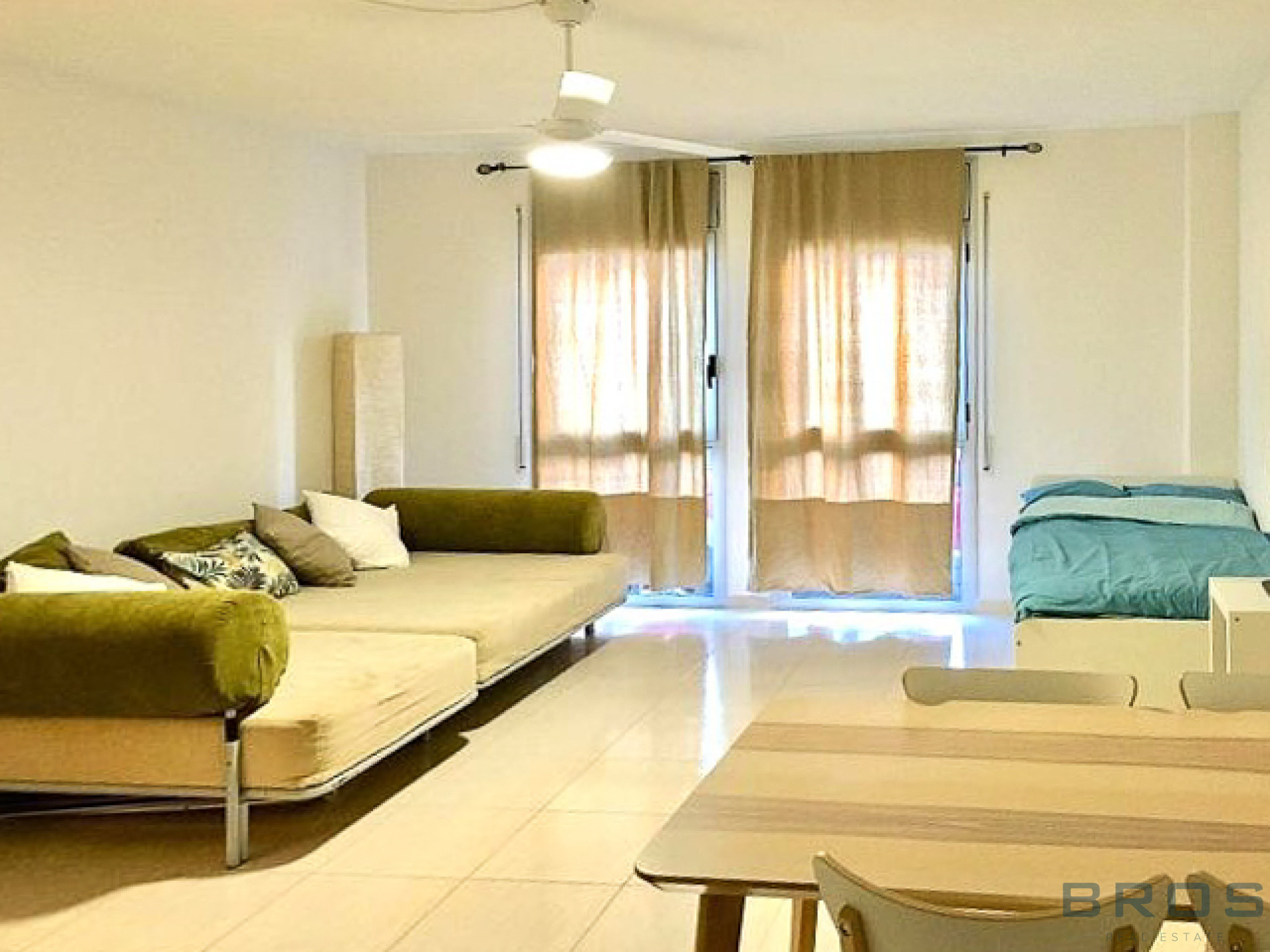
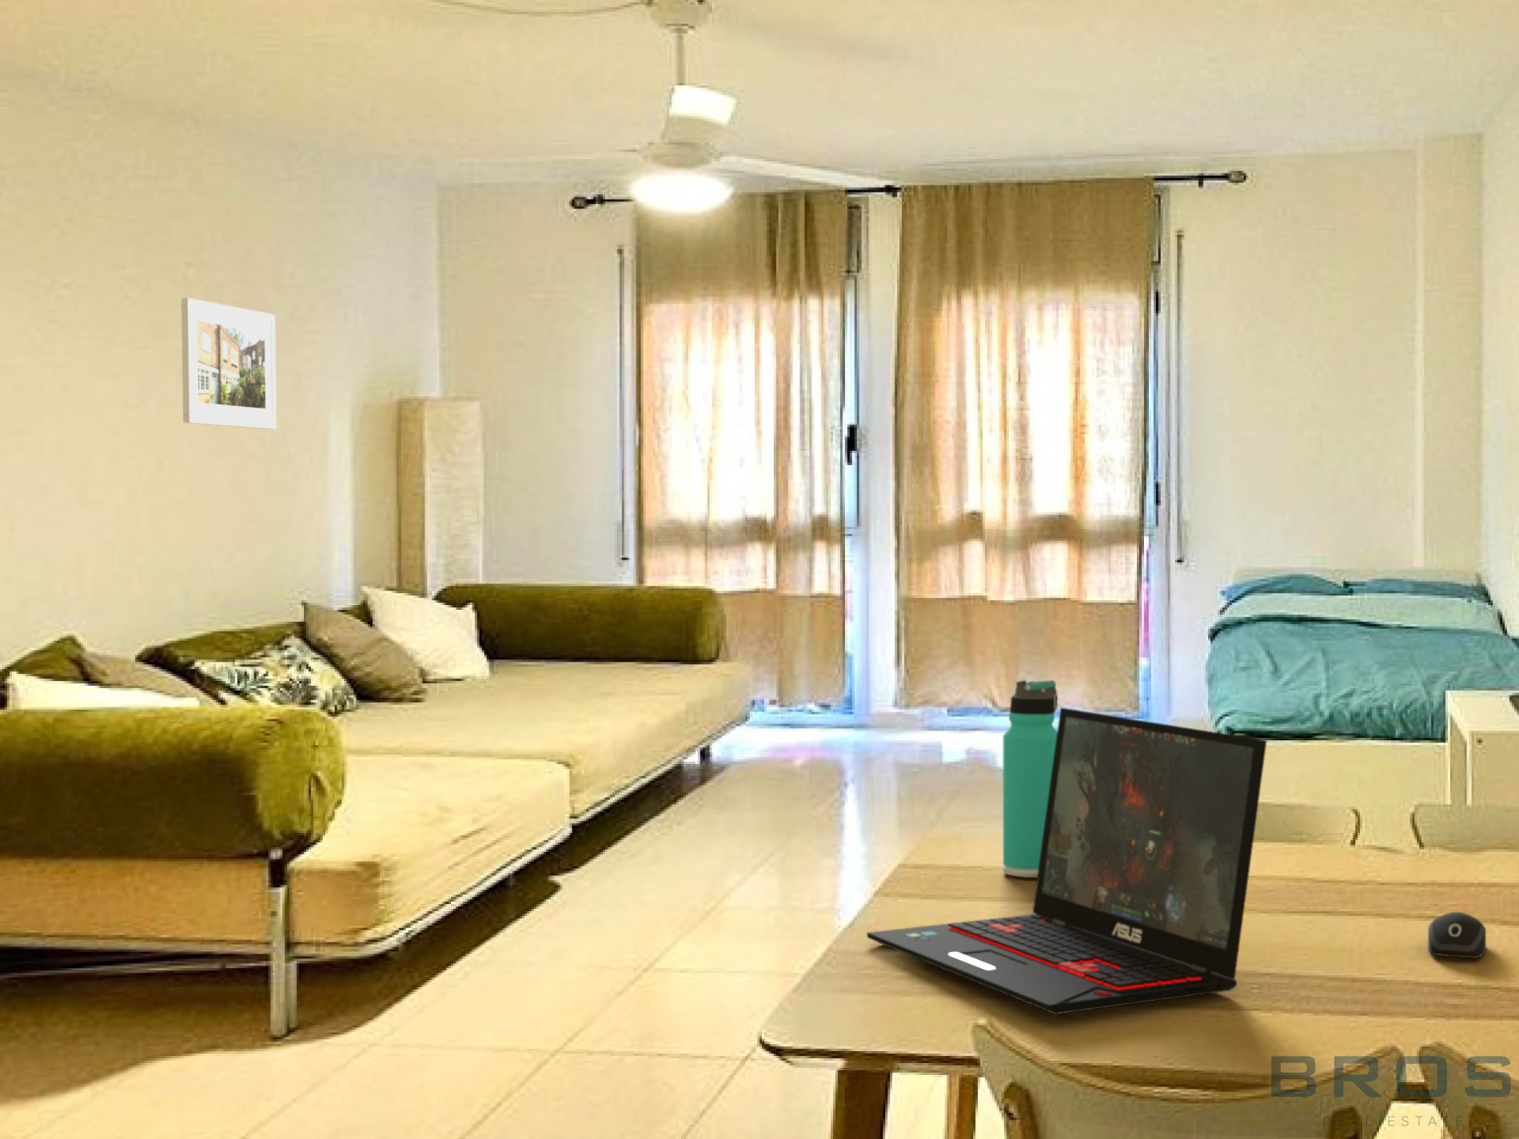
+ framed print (231, 366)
+ thermos bottle (1031, 776)
+ computer mouse (1457, 931)
+ laptop (1056, 847)
